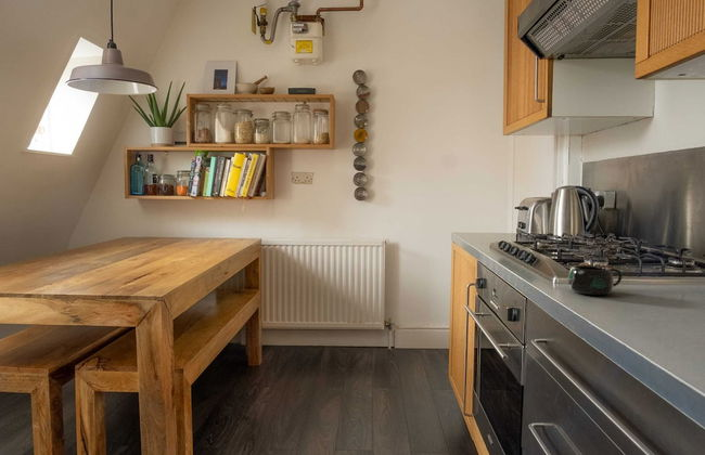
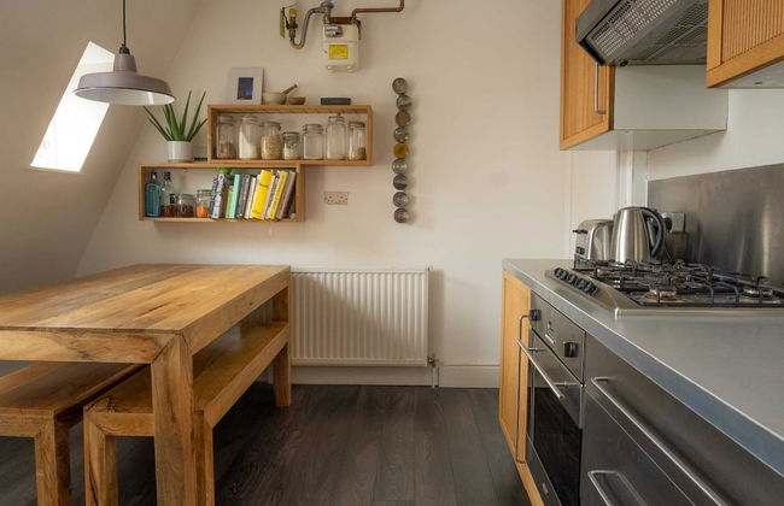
- mug (594, 280)
